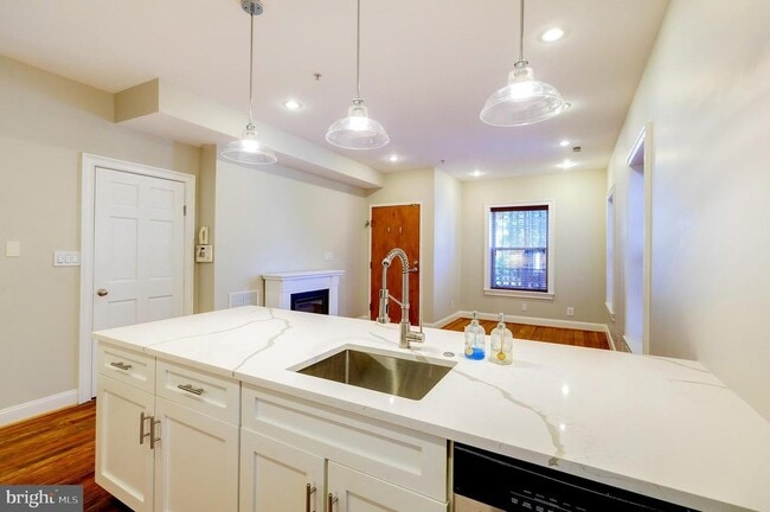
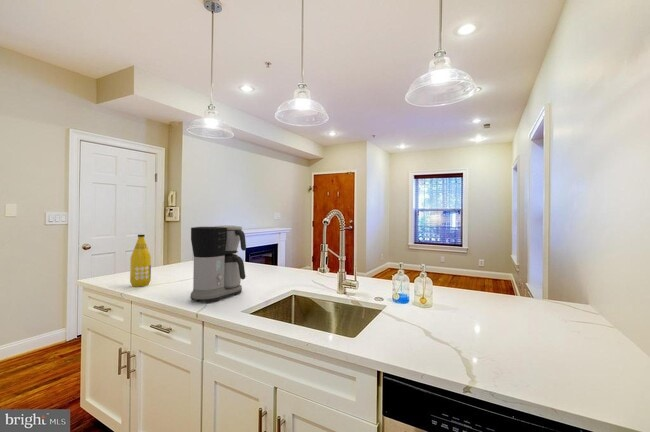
+ coffee maker (220, 260)
+ bottle (140, 259)
